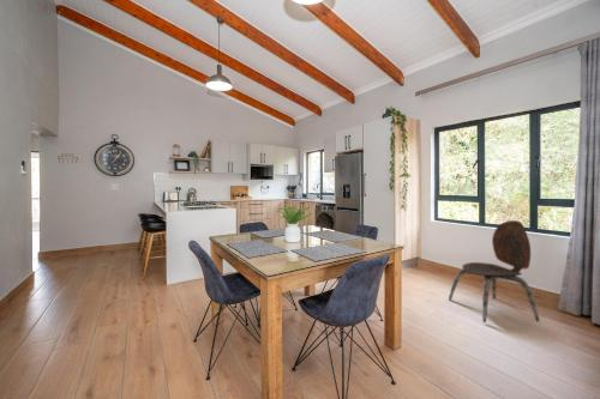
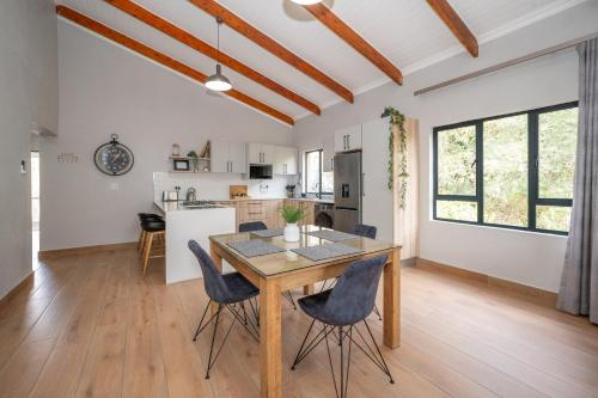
- chair (492, 265)
